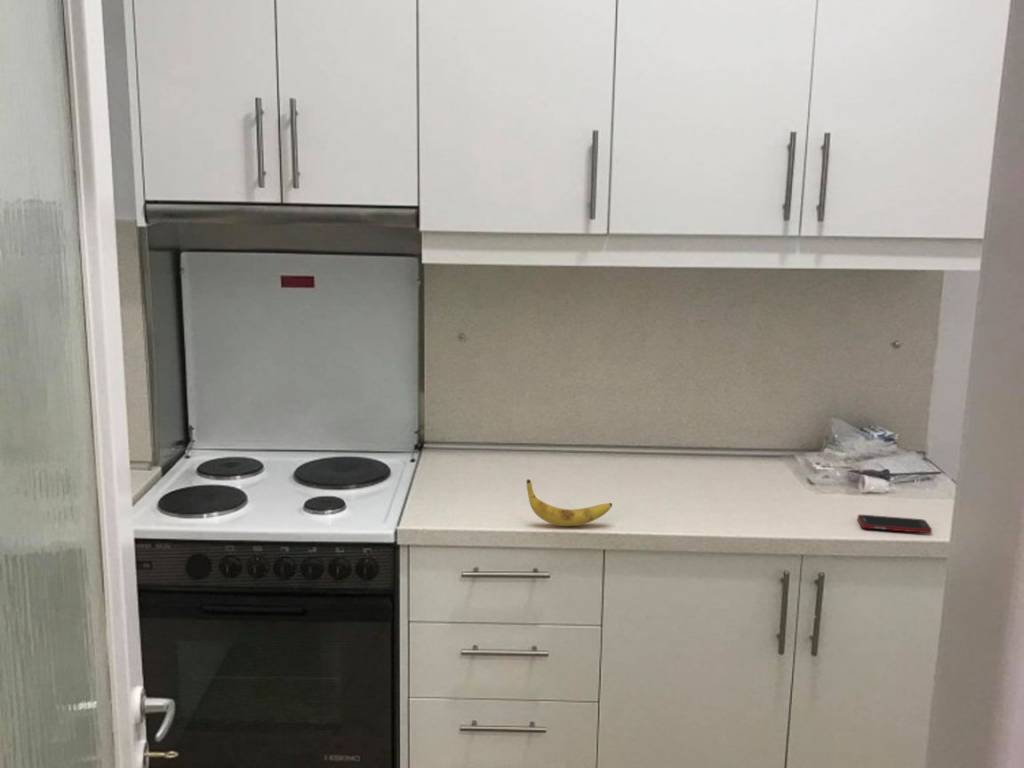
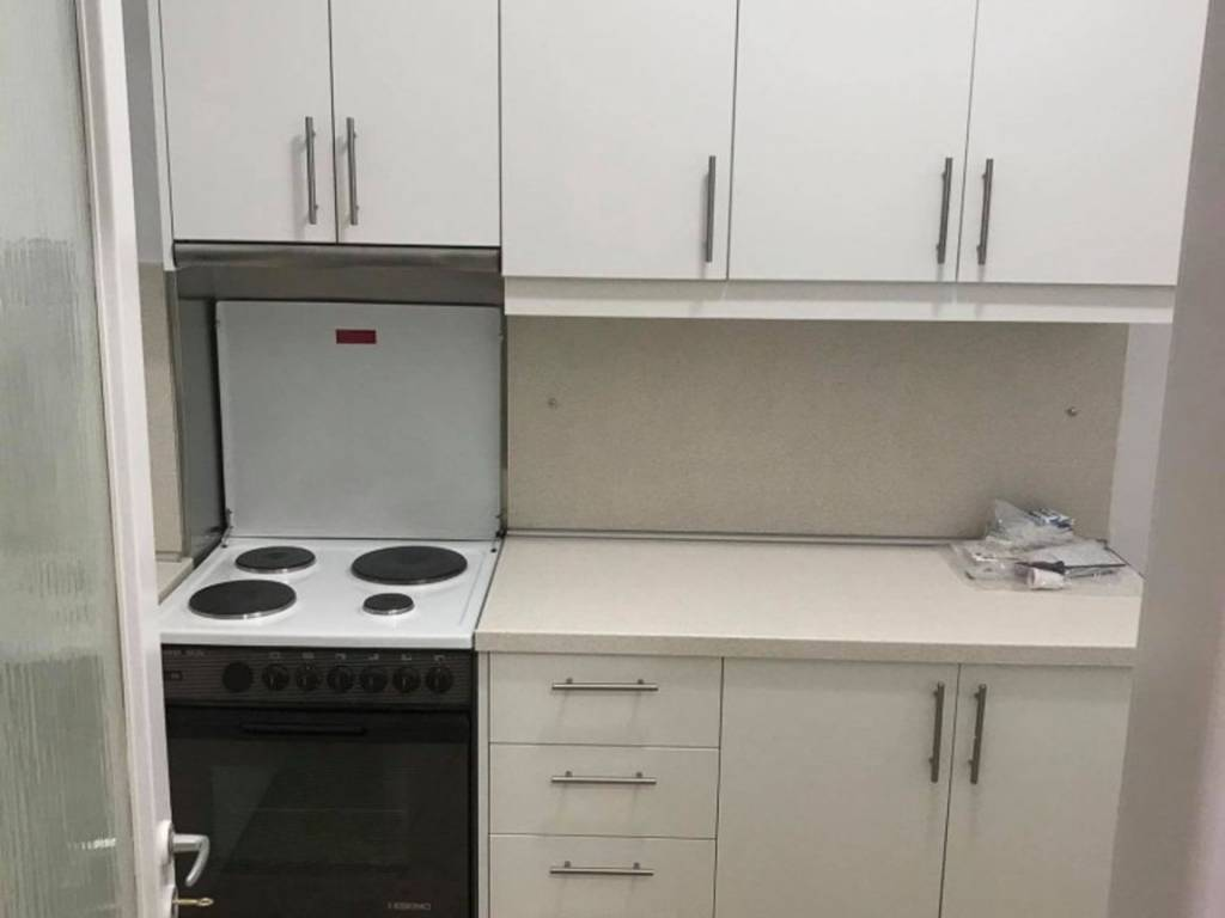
- banana (569, 509)
- cell phone (893, 523)
